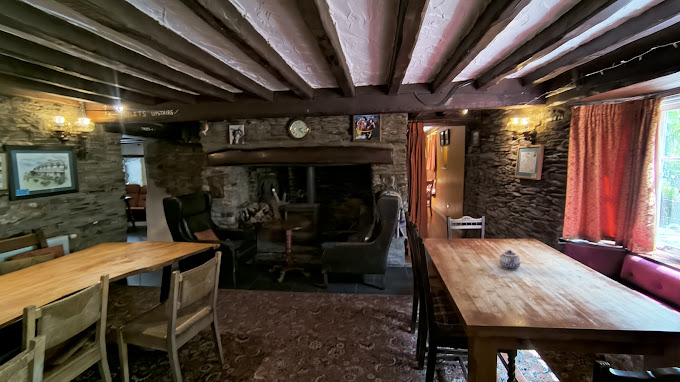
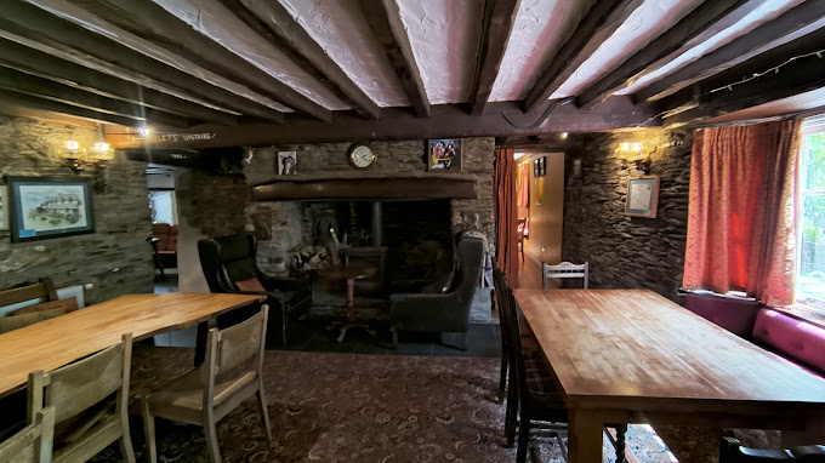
- teapot (509, 259)
